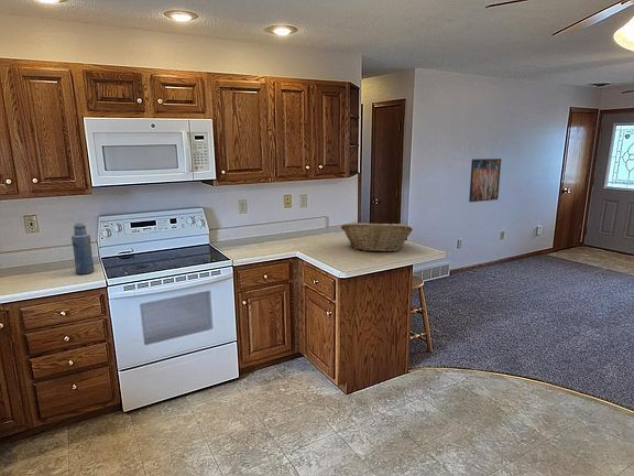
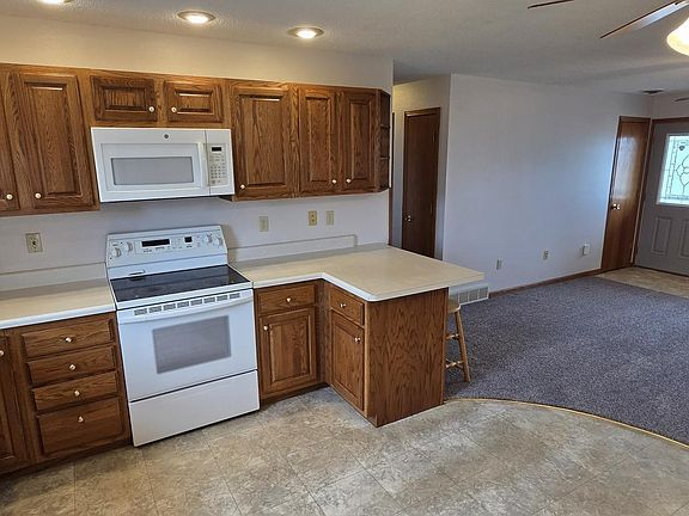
- fruit basket (375, 234)
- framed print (484, 180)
- bottle (81, 247)
